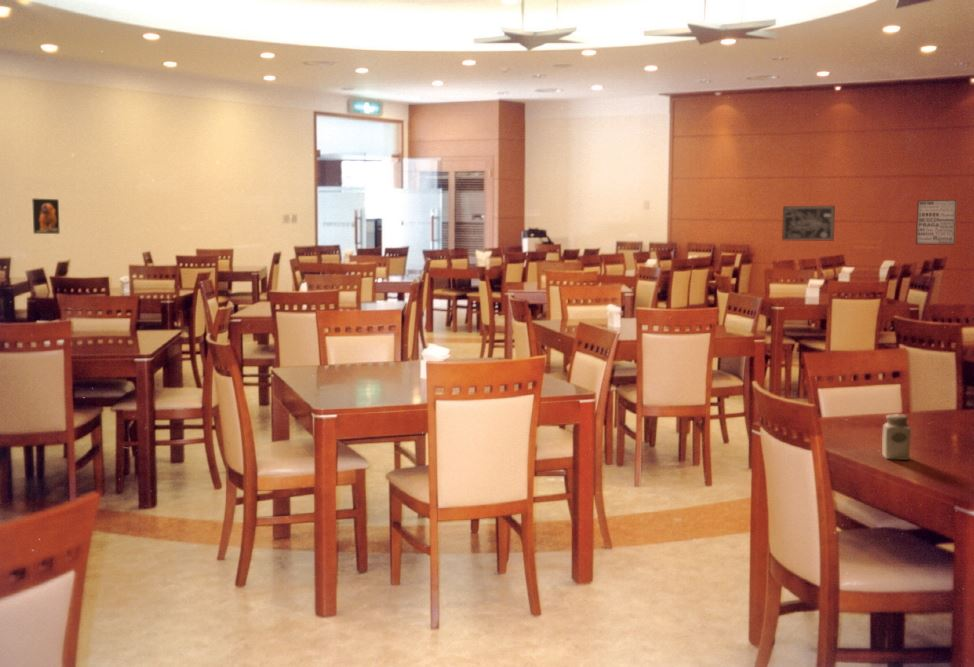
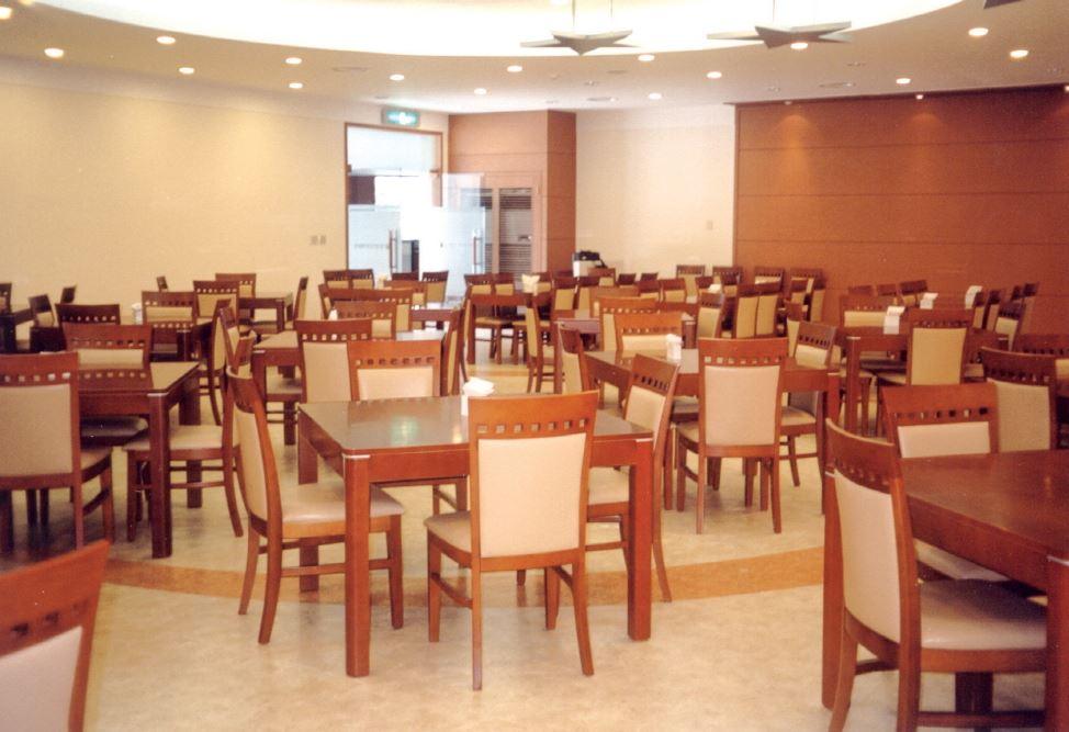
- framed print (46, 216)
- wall art (808, 223)
- salt shaker (896, 436)
- wall art (936, 222)
